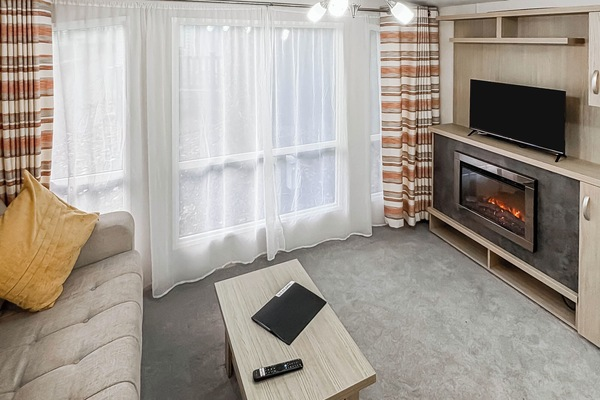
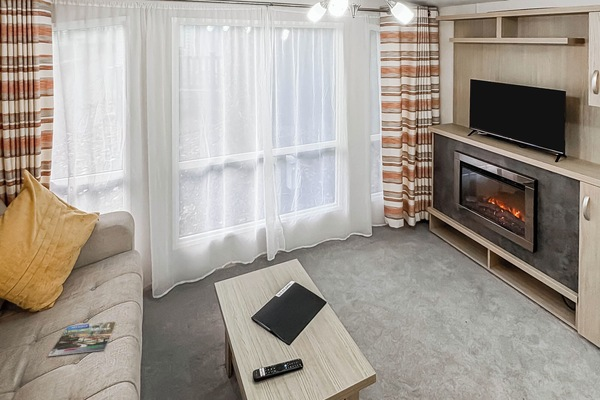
+ magazine (85, 337)
